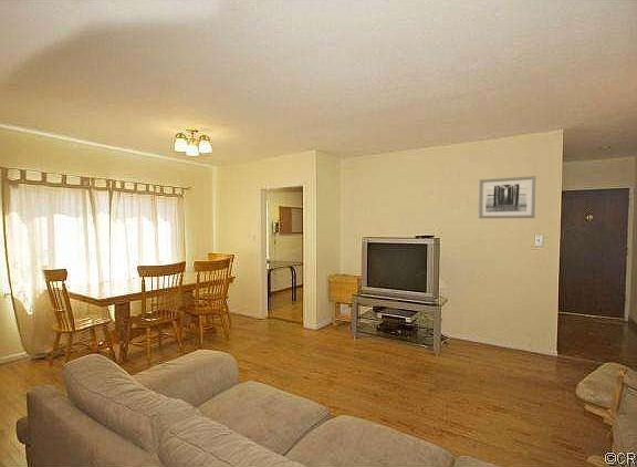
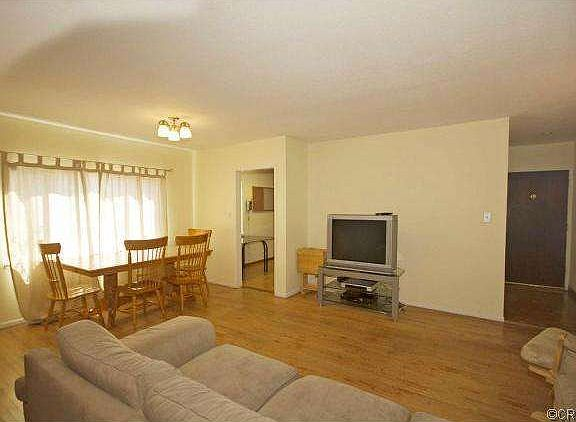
- wall art (505, 198)
